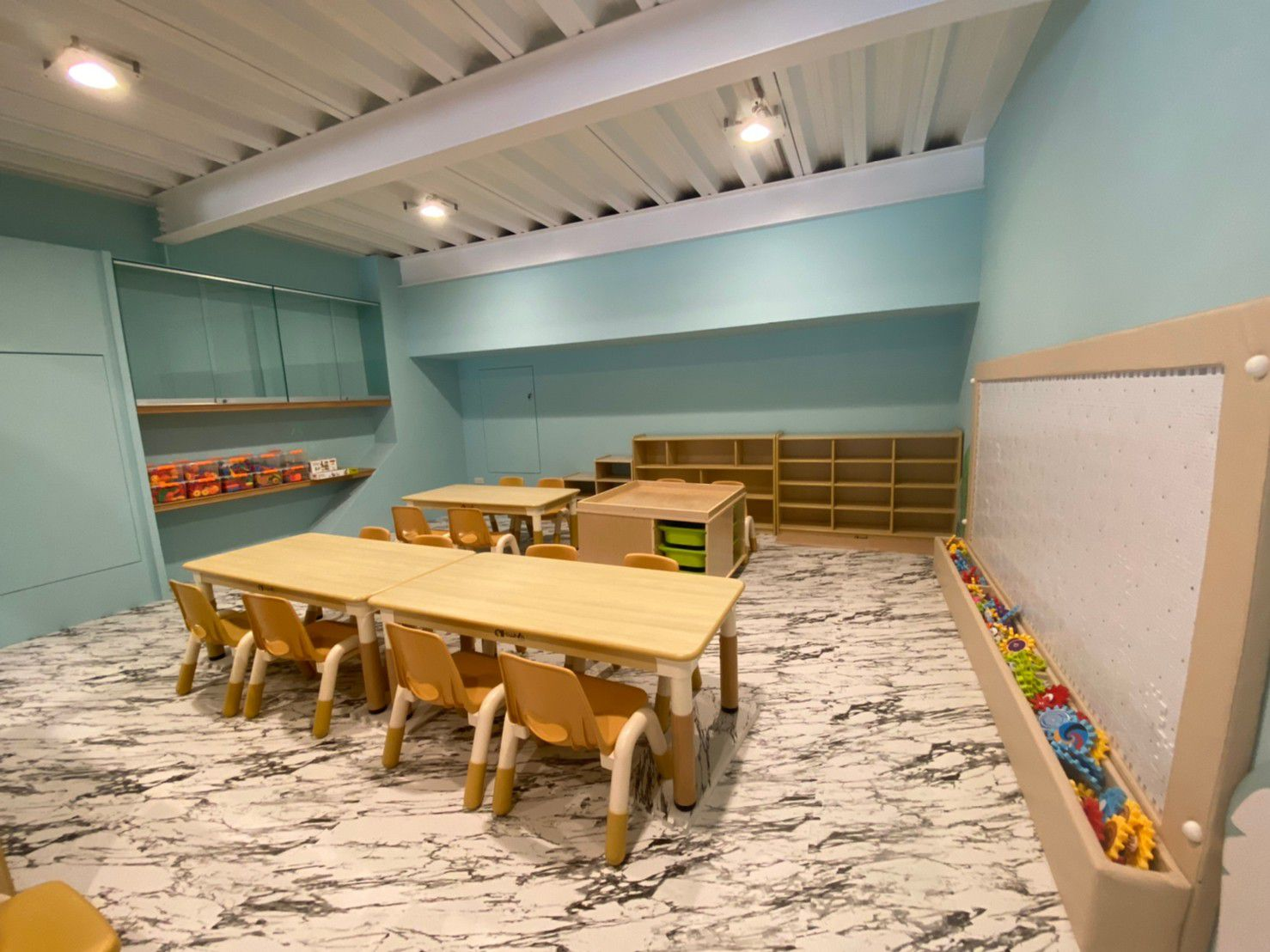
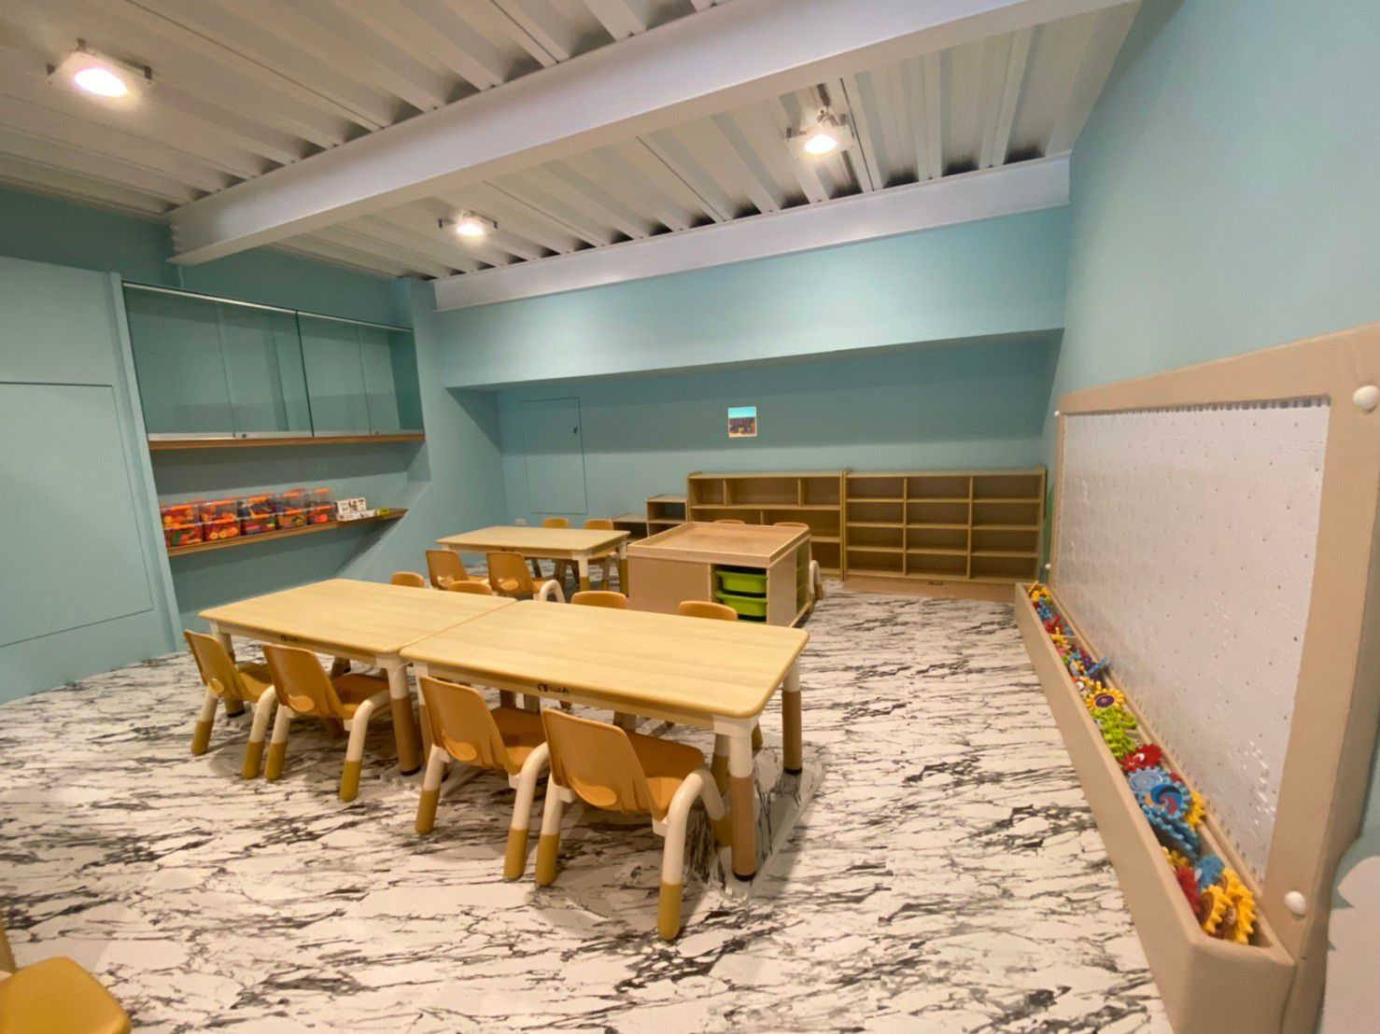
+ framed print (742, 421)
